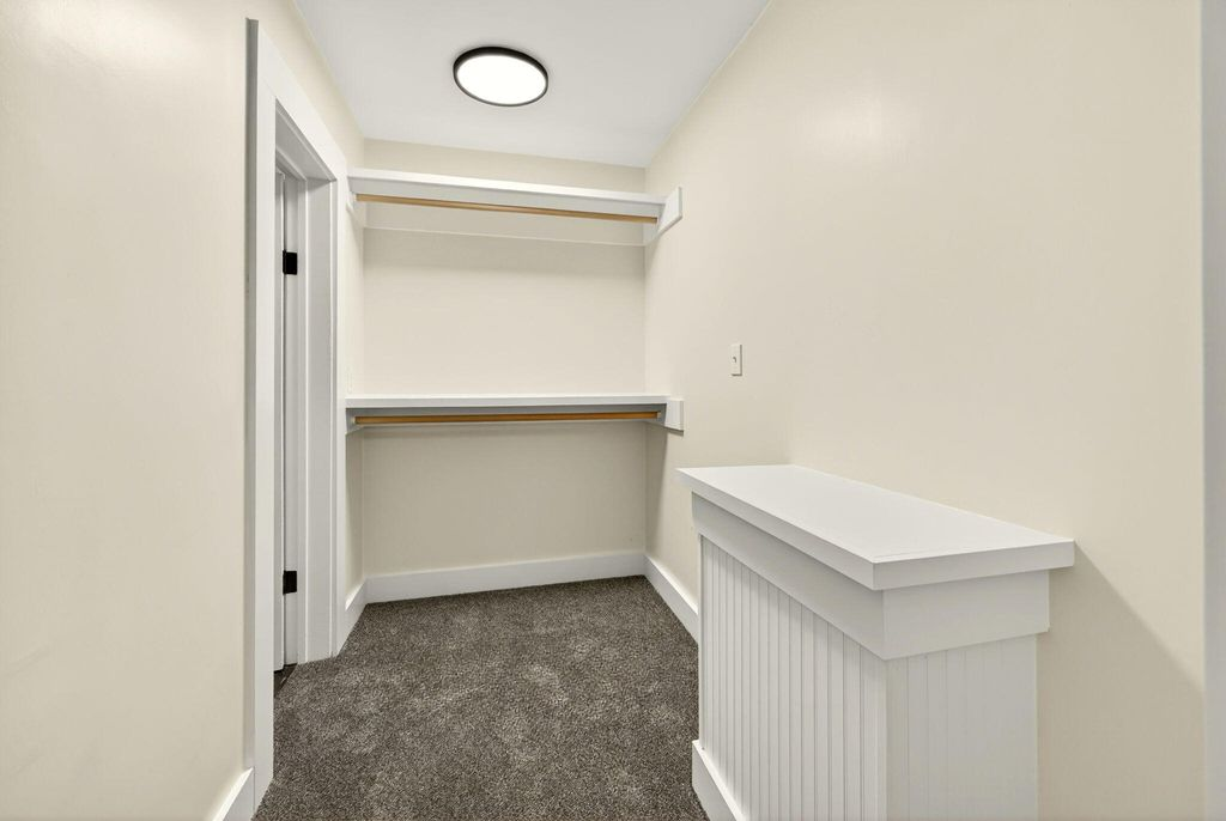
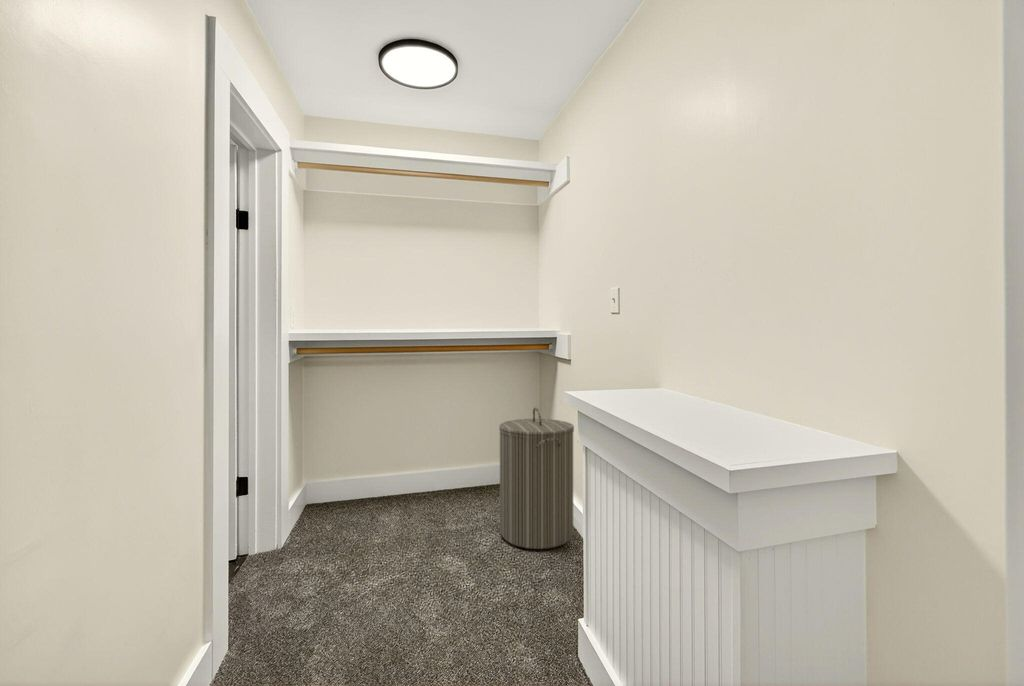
+ laundry hamper (536, 470)
